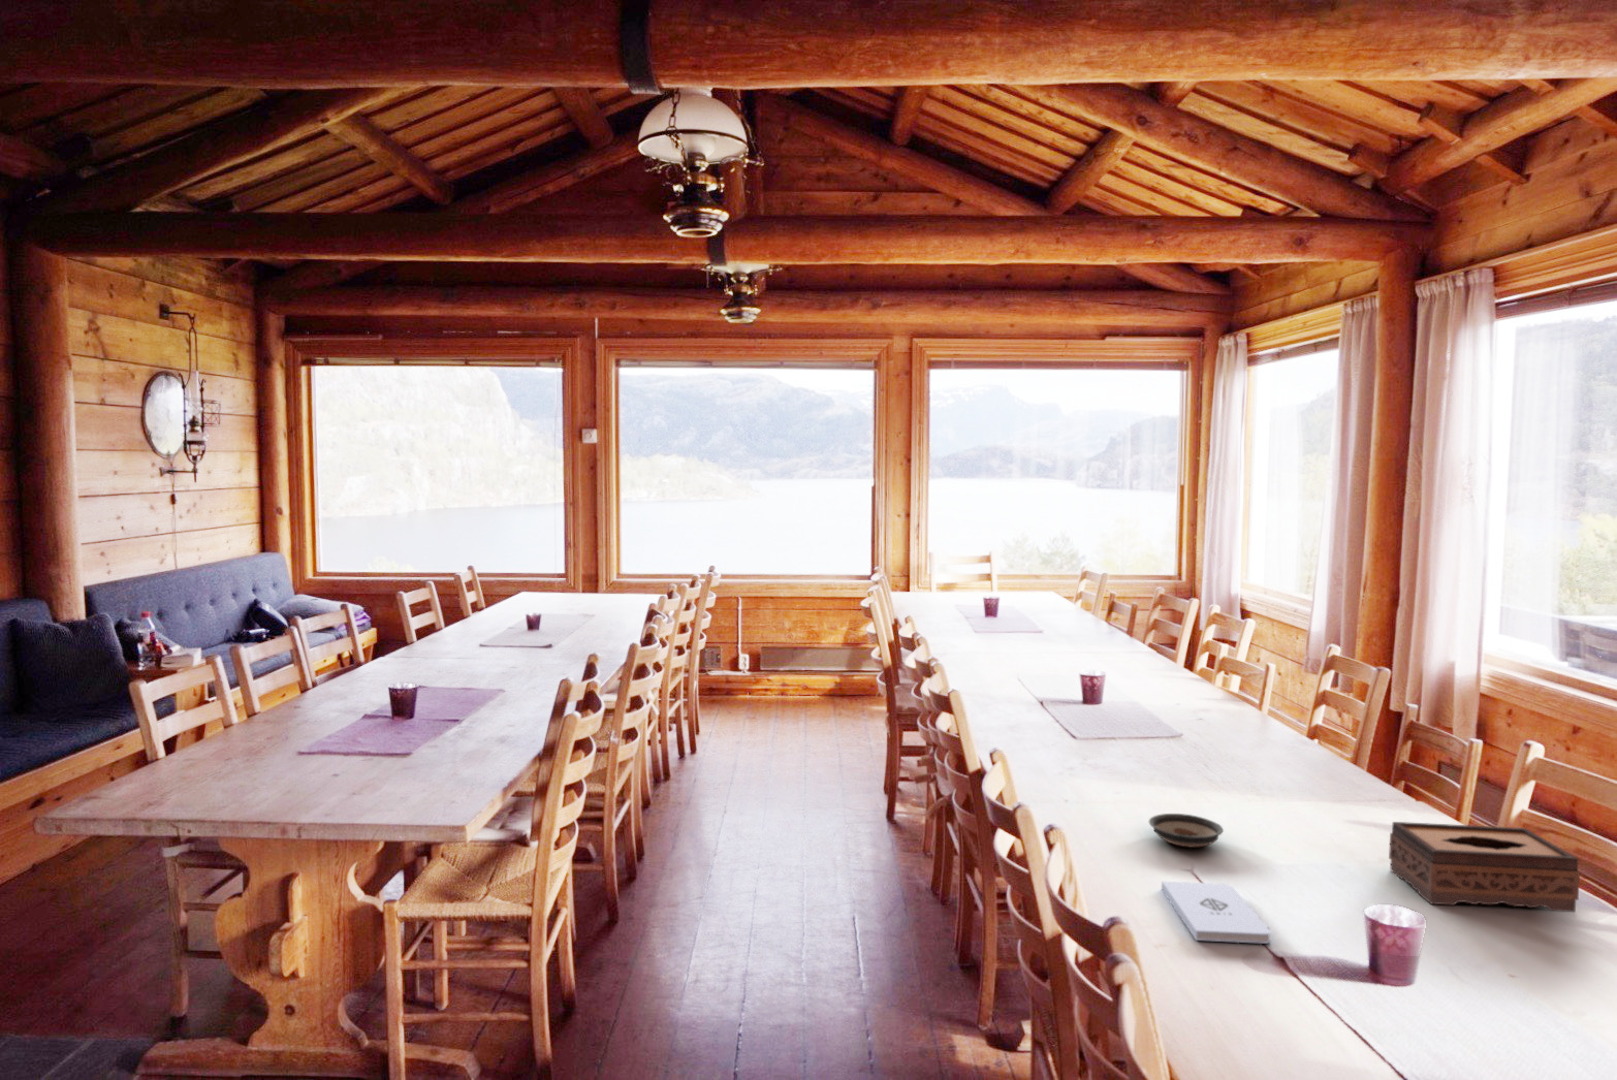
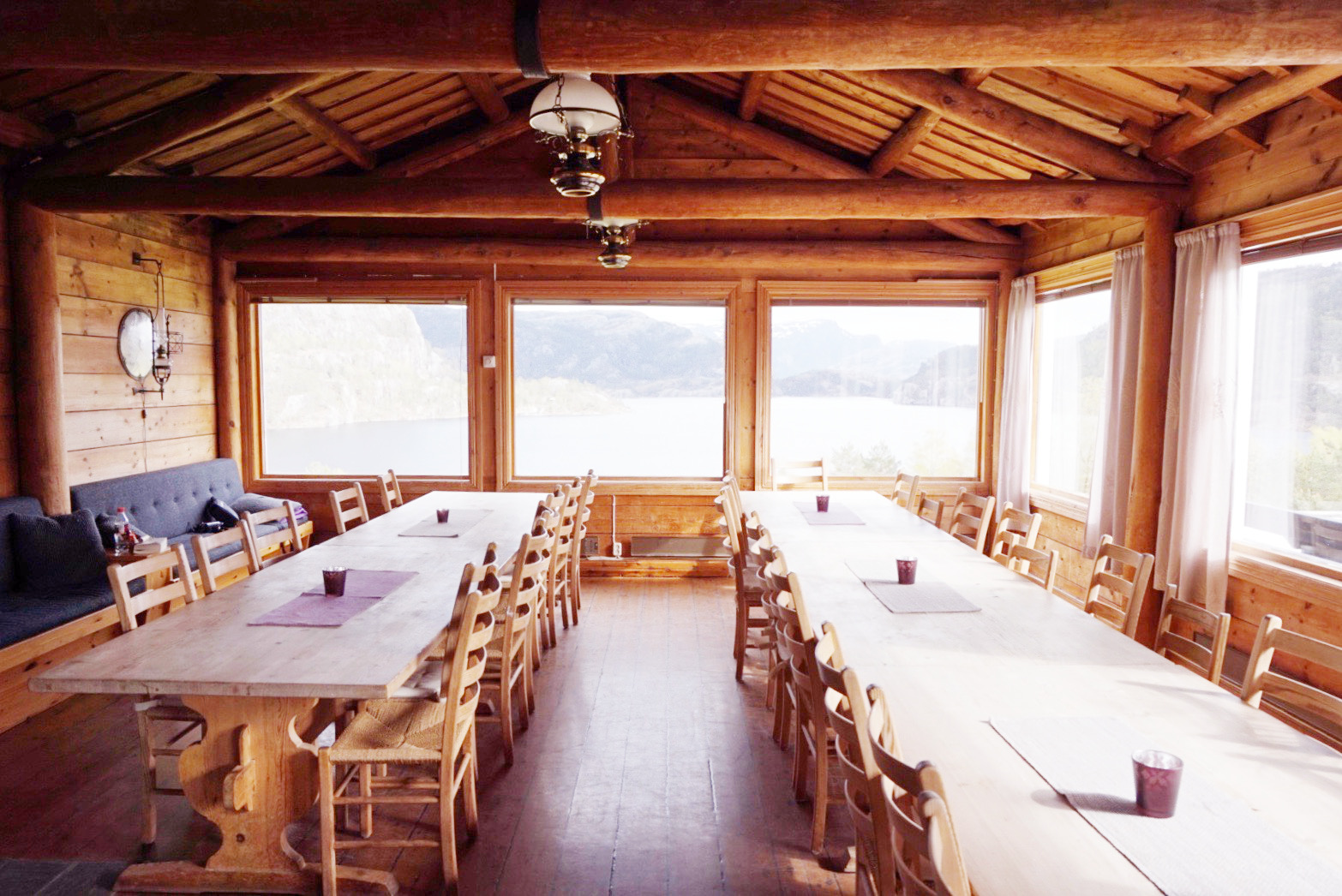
- notepad (1213, 910)
- saucer (1184, 832)
- tissue box (1478, 864)
